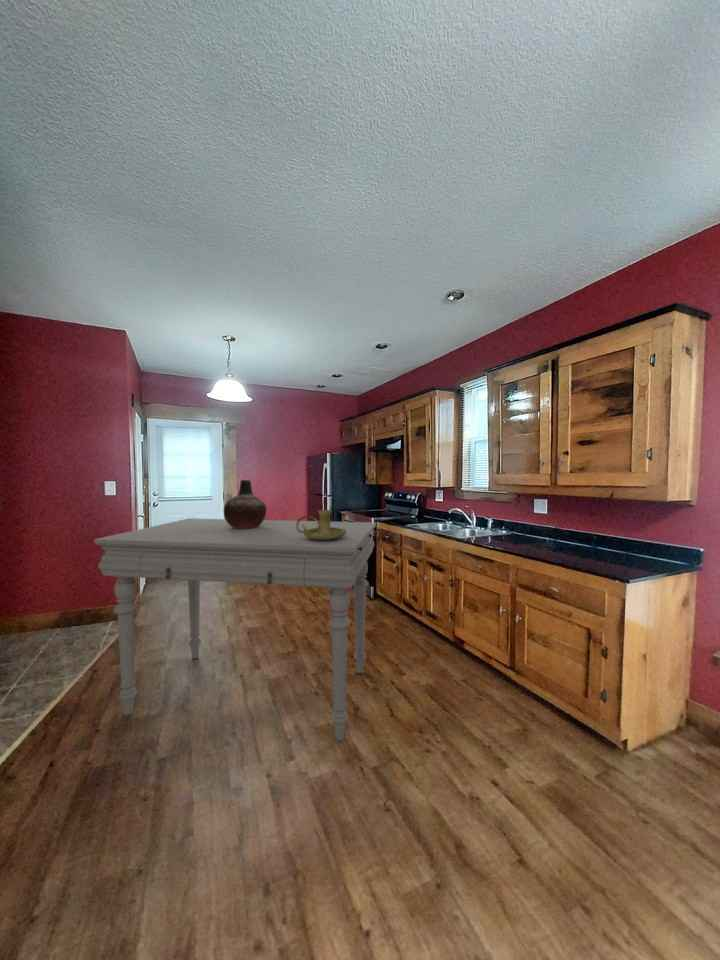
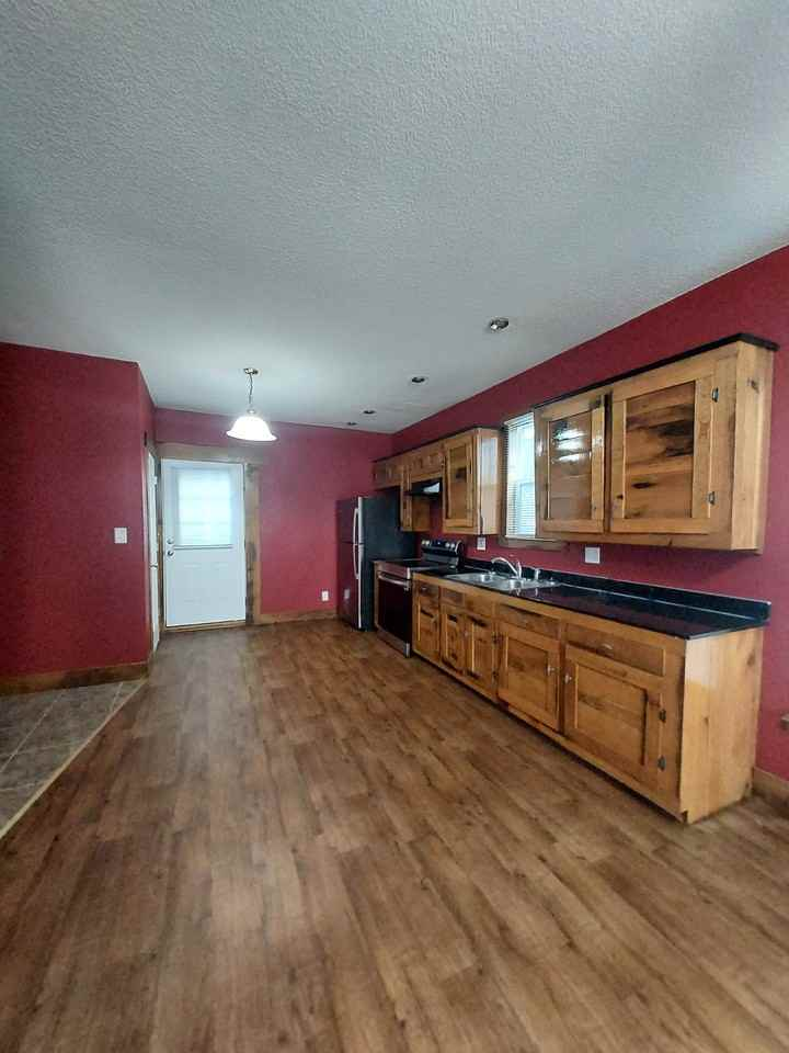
- dining table (255, 583)
- vase (245, 503)
- candle holder (320, 523)
